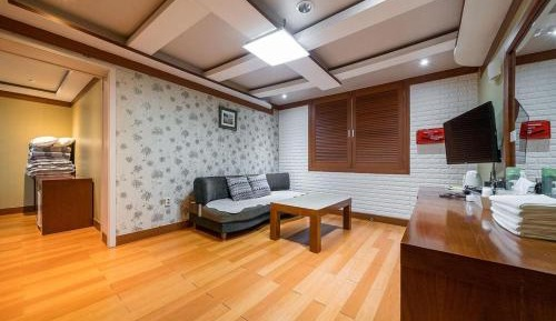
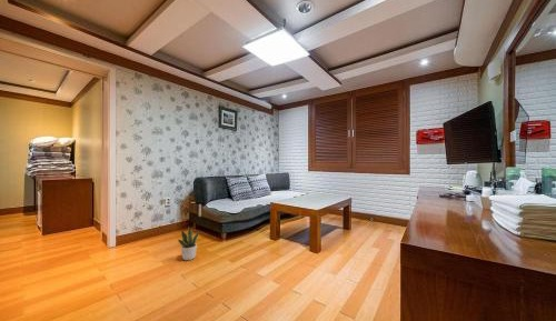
+ potted plant (189, 241)
